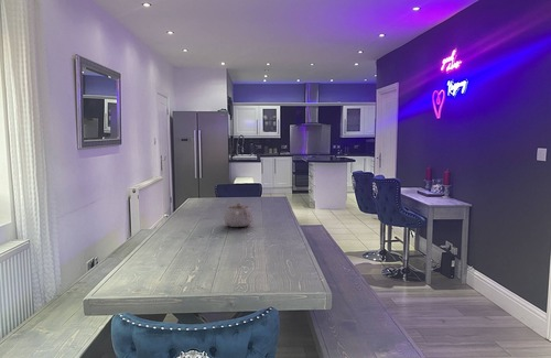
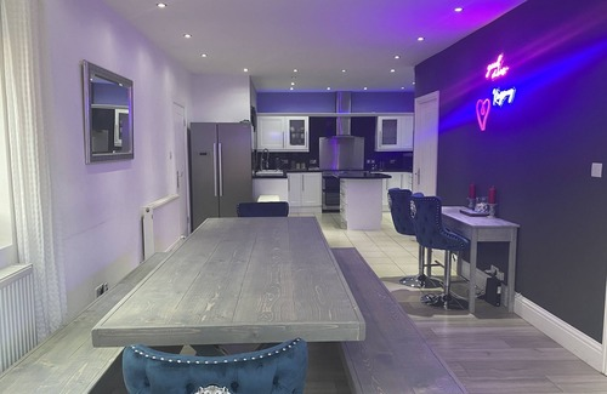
- teapot (238, 213)
